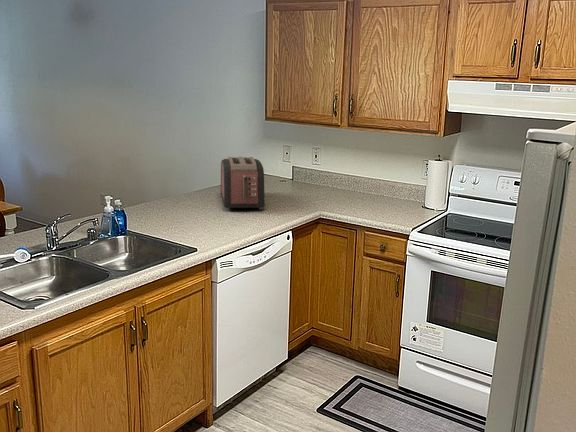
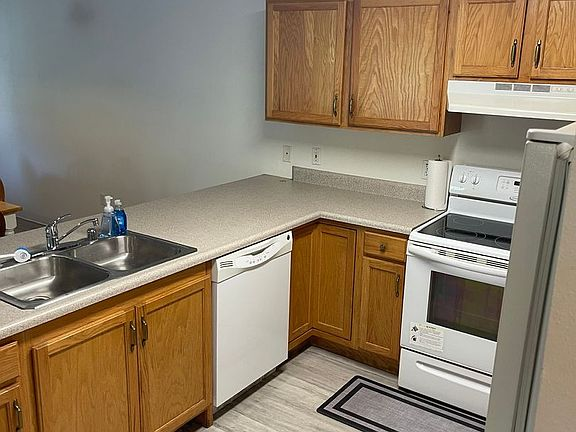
- toaster (241, 180)
